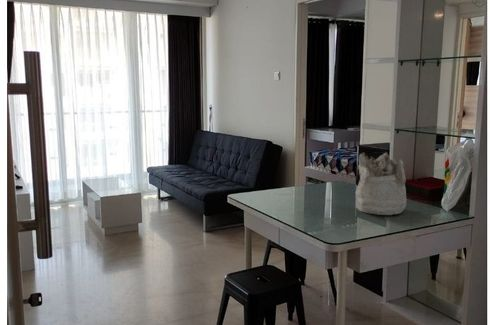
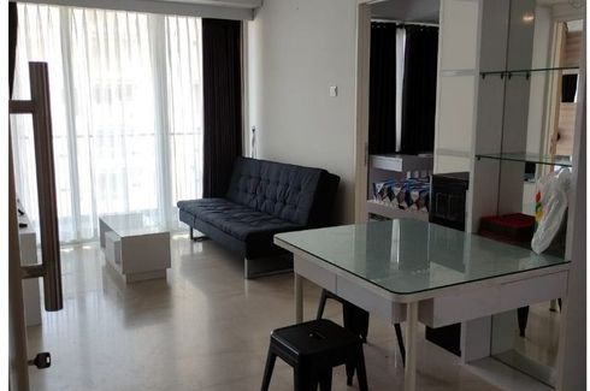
- mineral sample (382, 181)
